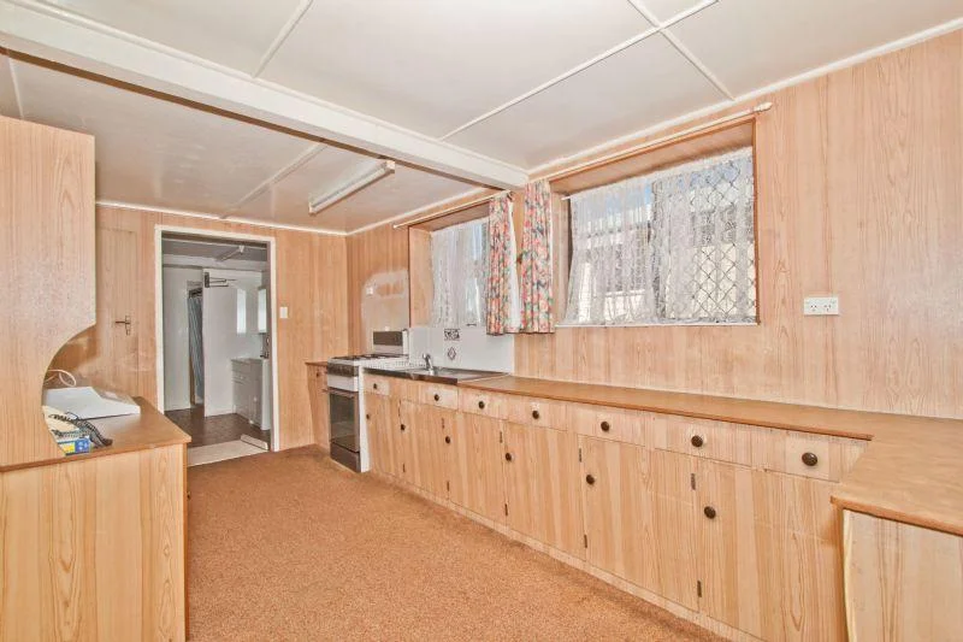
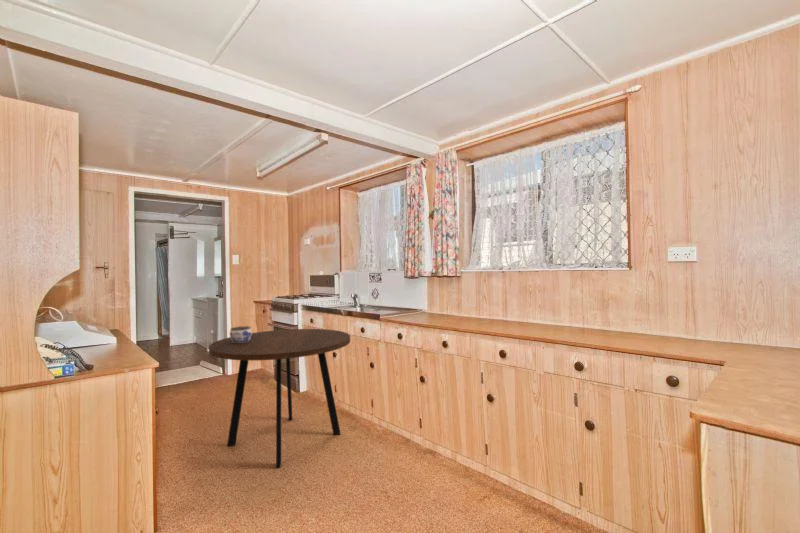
+ dining table (287, 389)
+ jar (240, 334)
